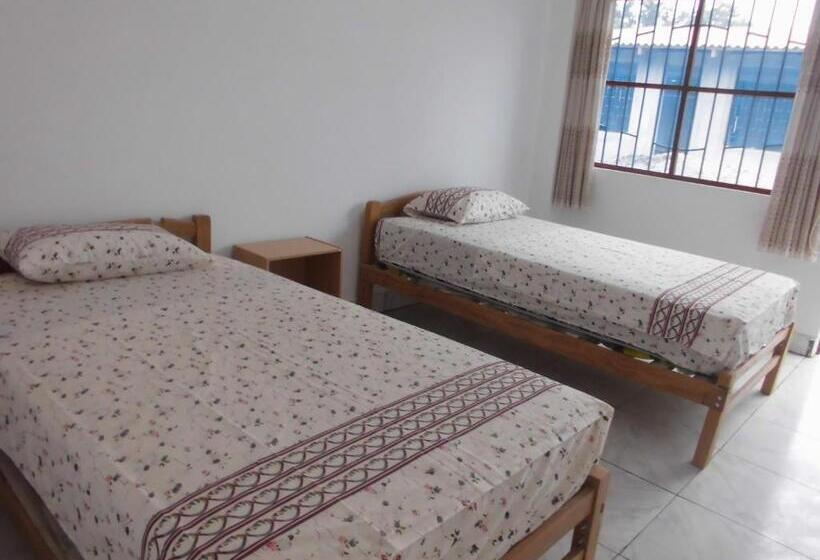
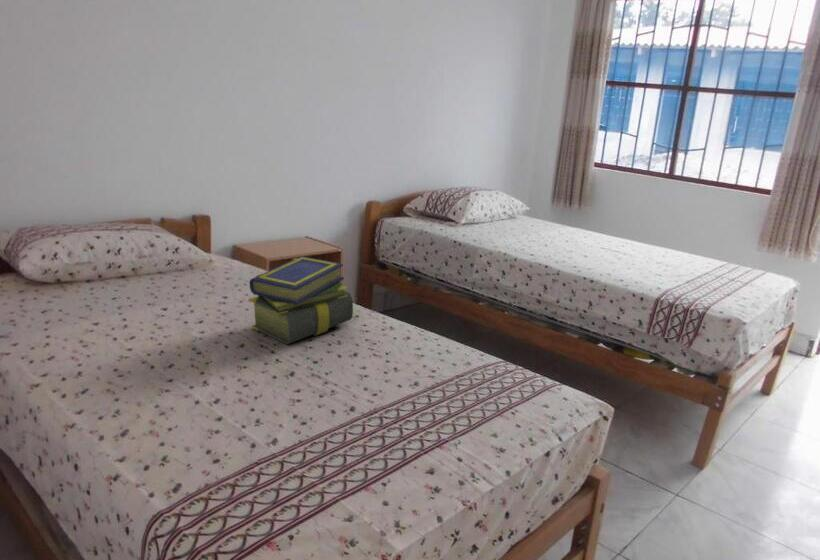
+ stack of books (301, 297)
